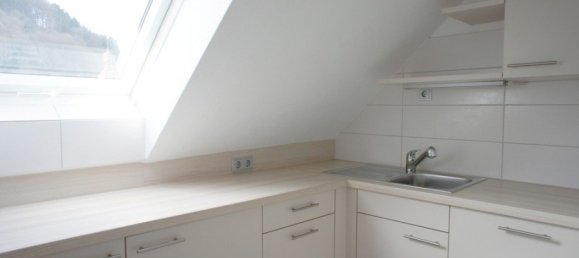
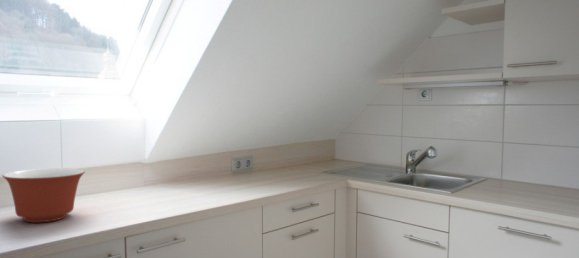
+ mixing bowl (45, 195)
